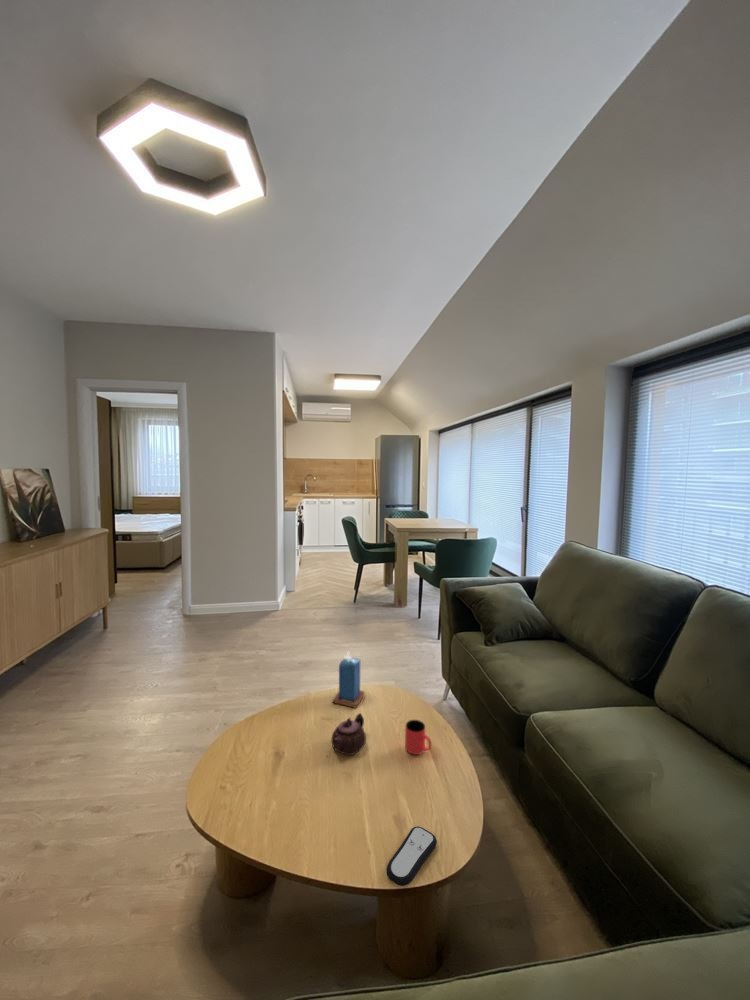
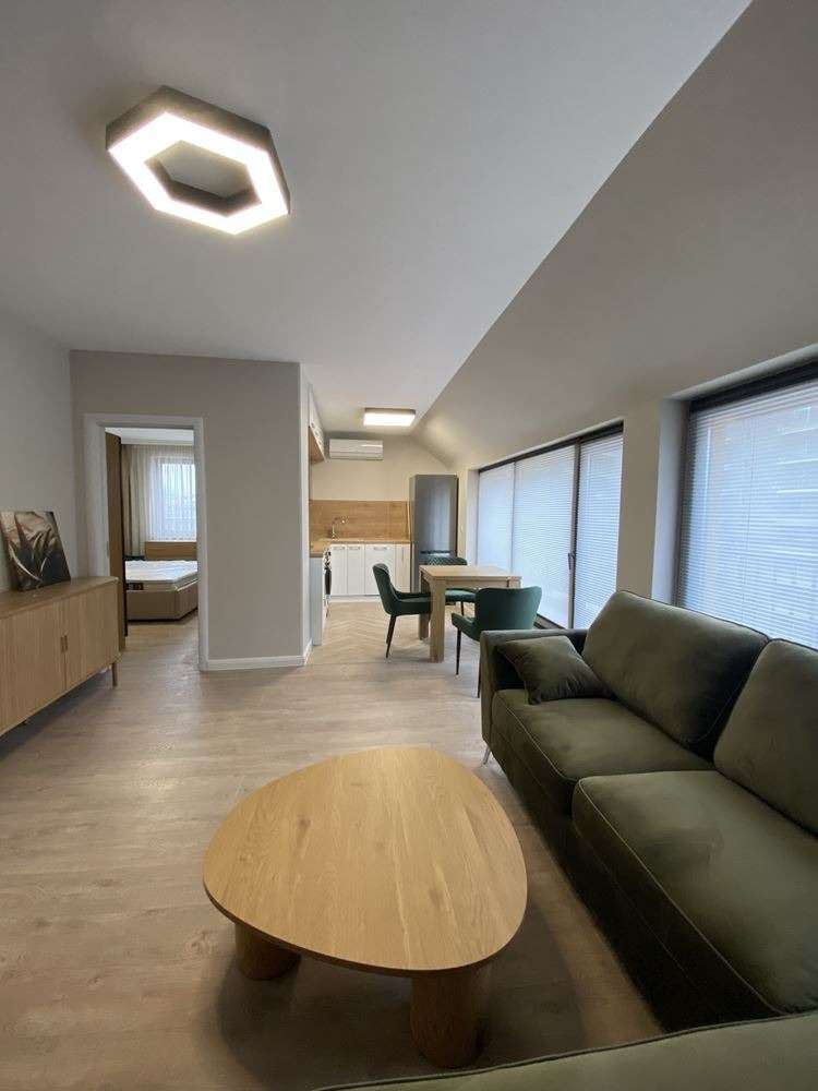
- teapot (349, 732)
- cup (418, 739)
- candle (348, 676)
- remote control (411, 854)
